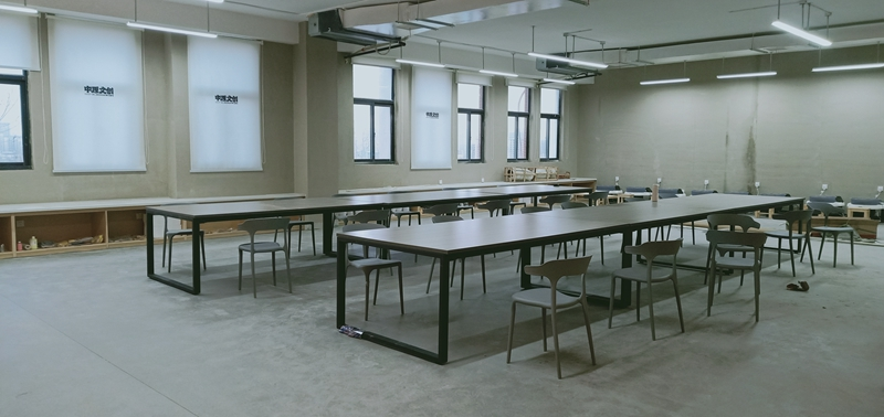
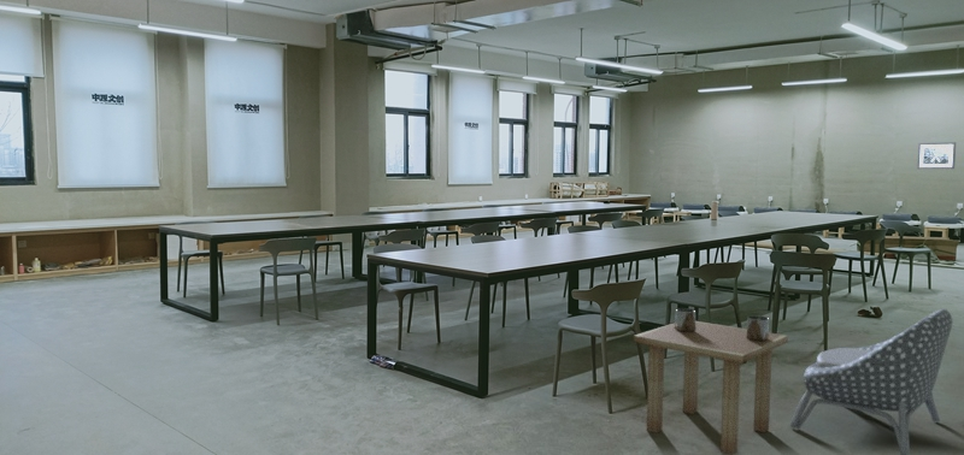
+ side table (698, 372)
+ wall art (935, 155)
+ armchair (869, 365)
